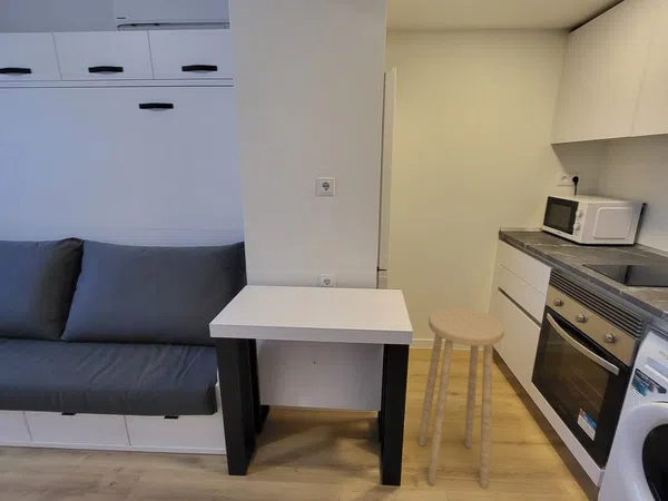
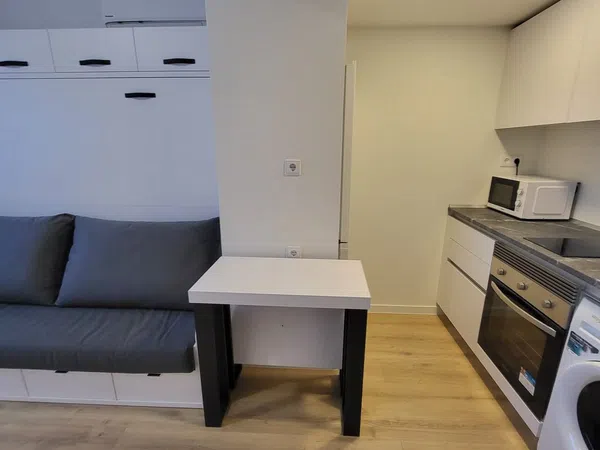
- stool (466, 399)
